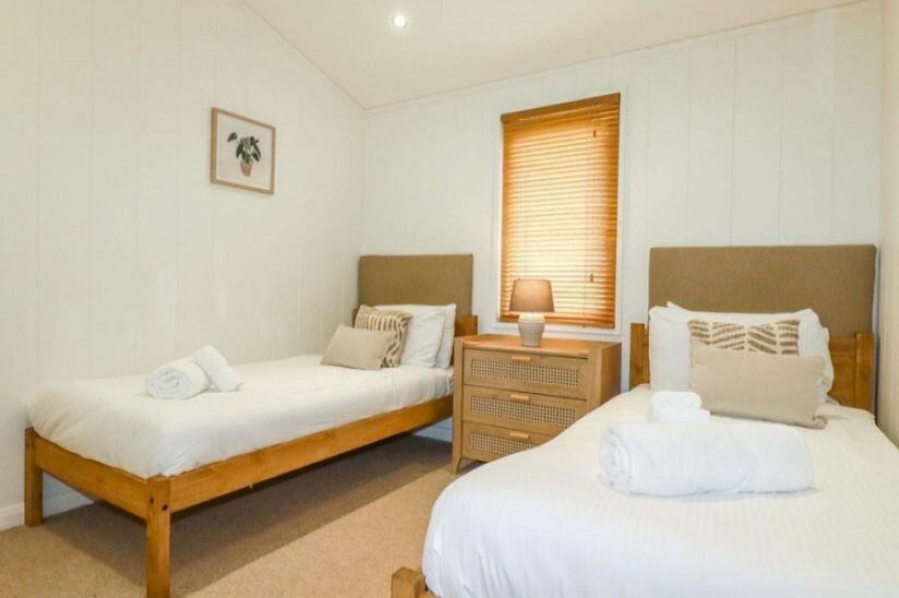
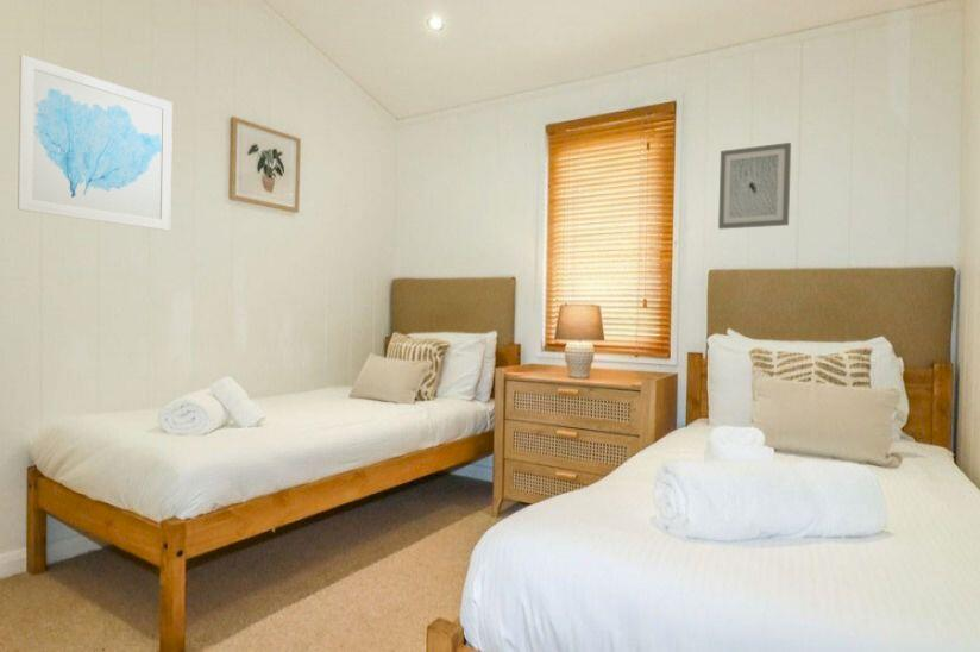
+ wall art (753, 187)
+ wall art (102, 151)
